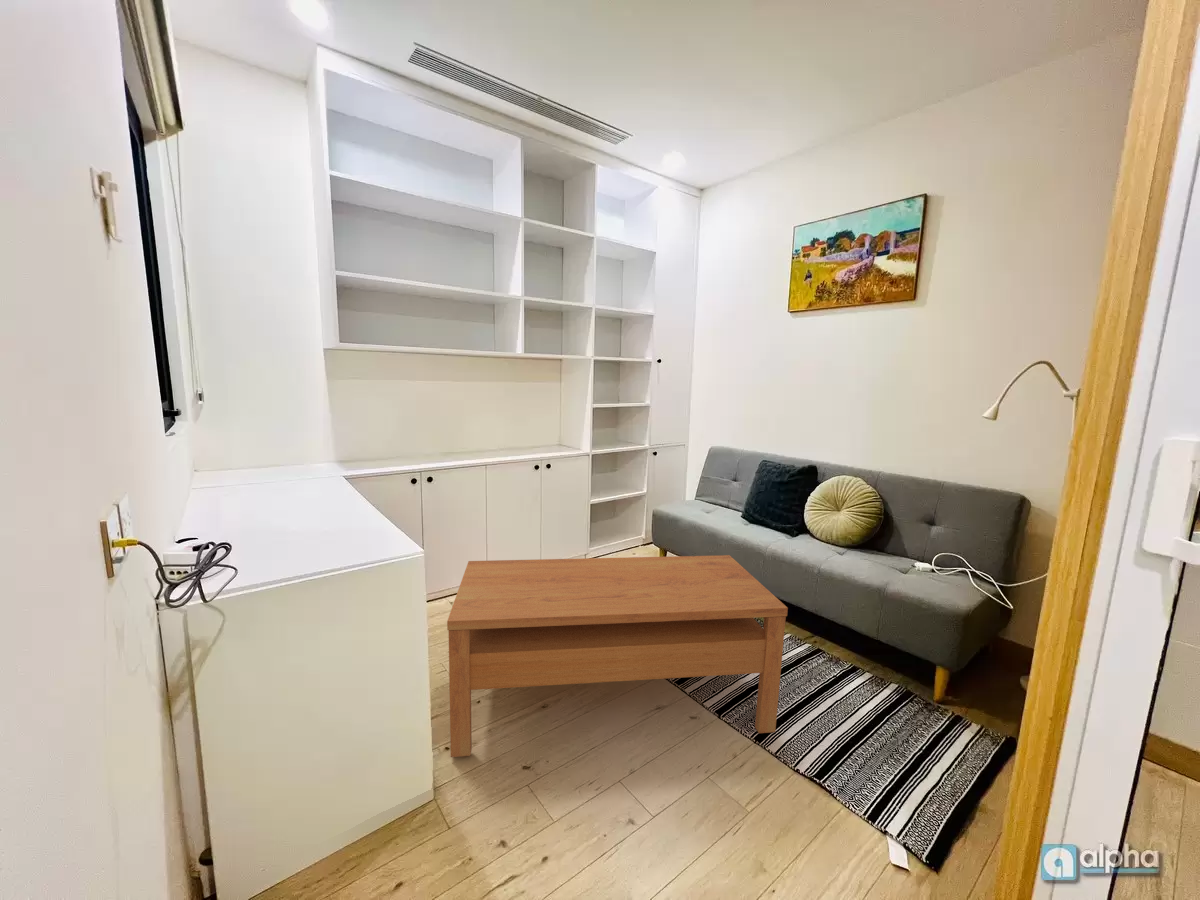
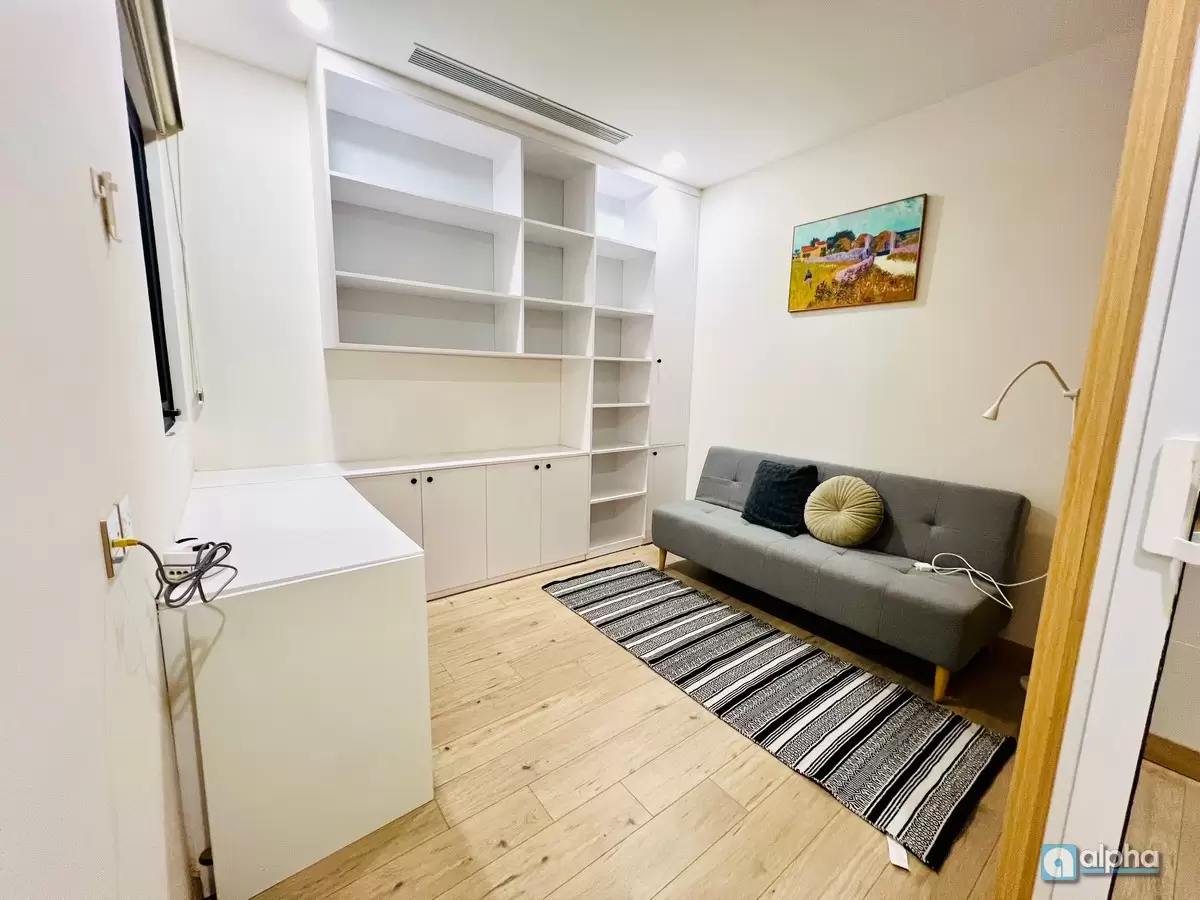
- coffee table (611, 640)
